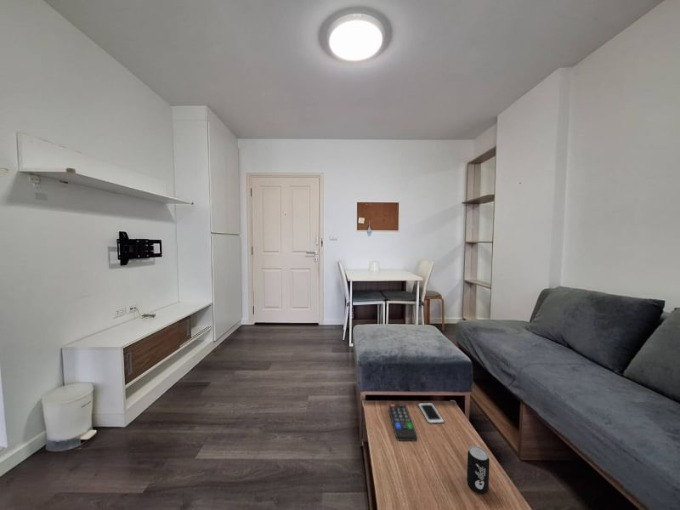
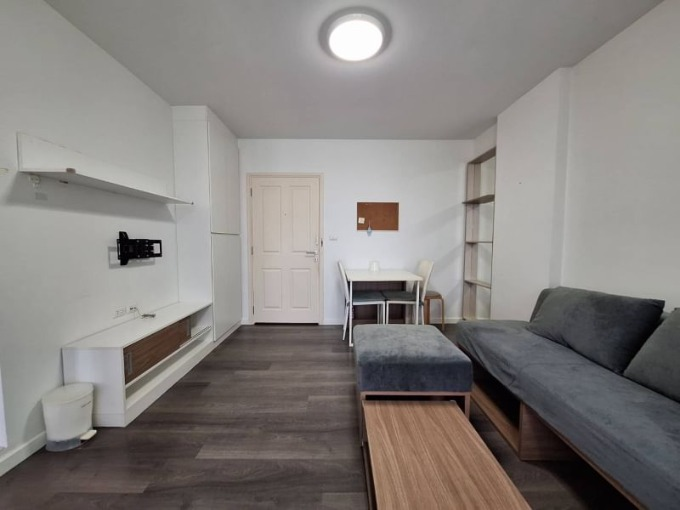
- remote control (401, 420)
- cell phone (430, 412)
- beverage can (478, 469)
